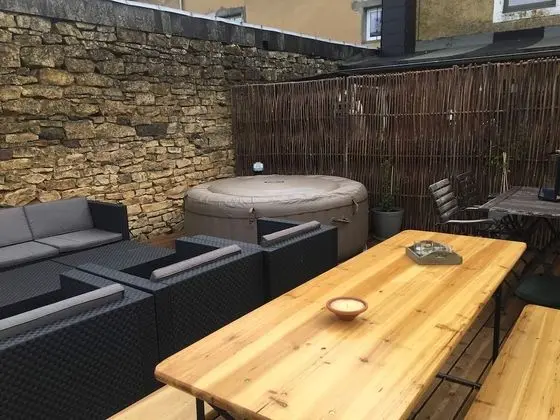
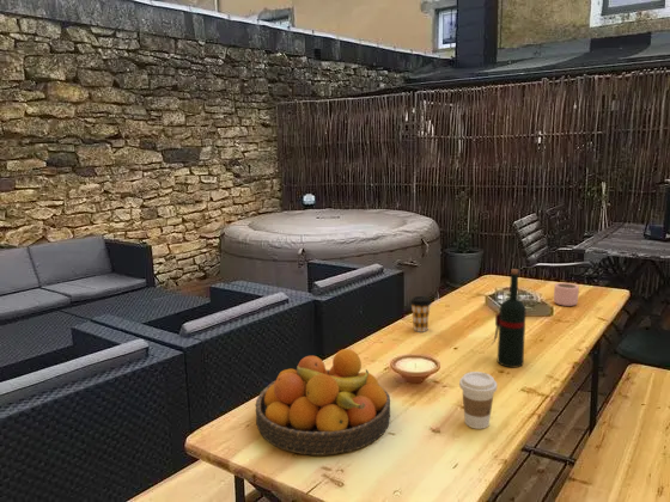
+ coffee cup (420, 313)
+ coffee cup (477, 400)
+ fruit bowl (322, 390)
+ mug (566, 293)
+ wine bottle (508, 316)
